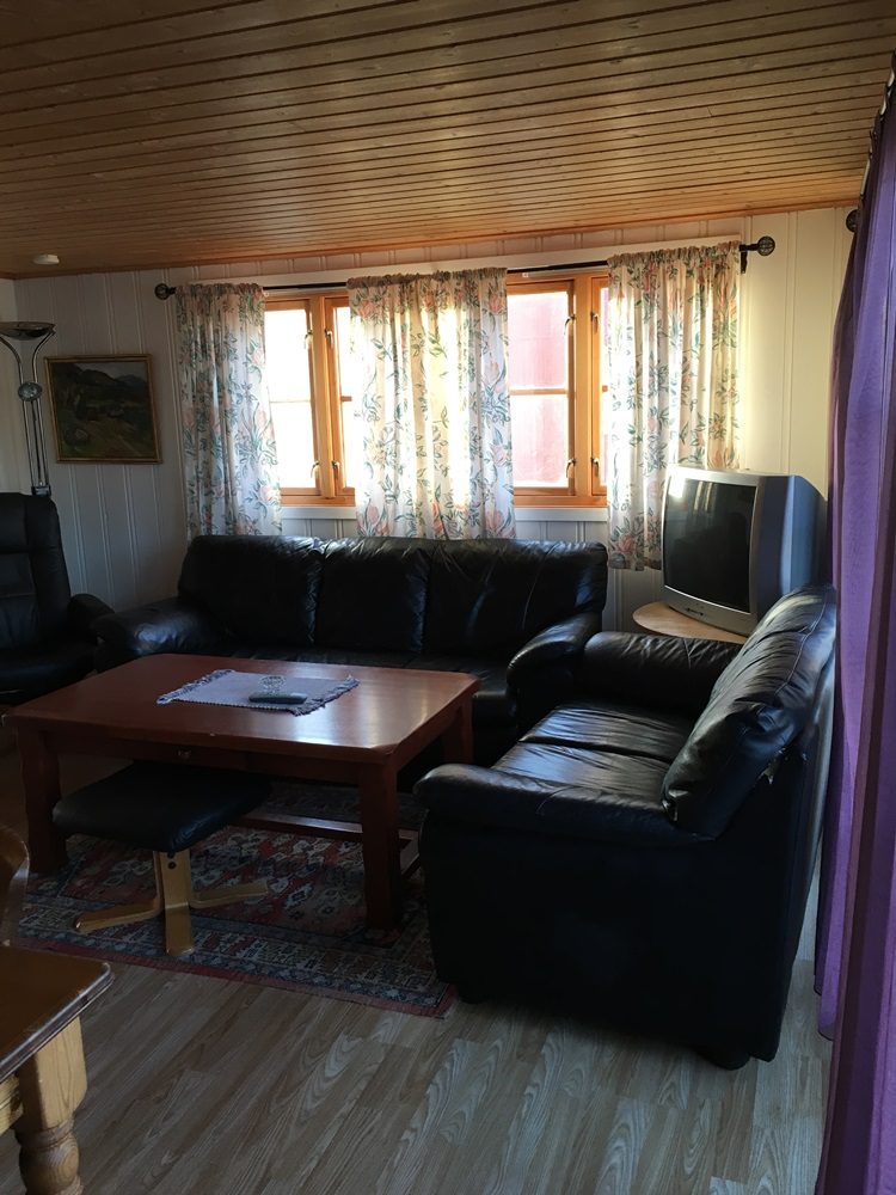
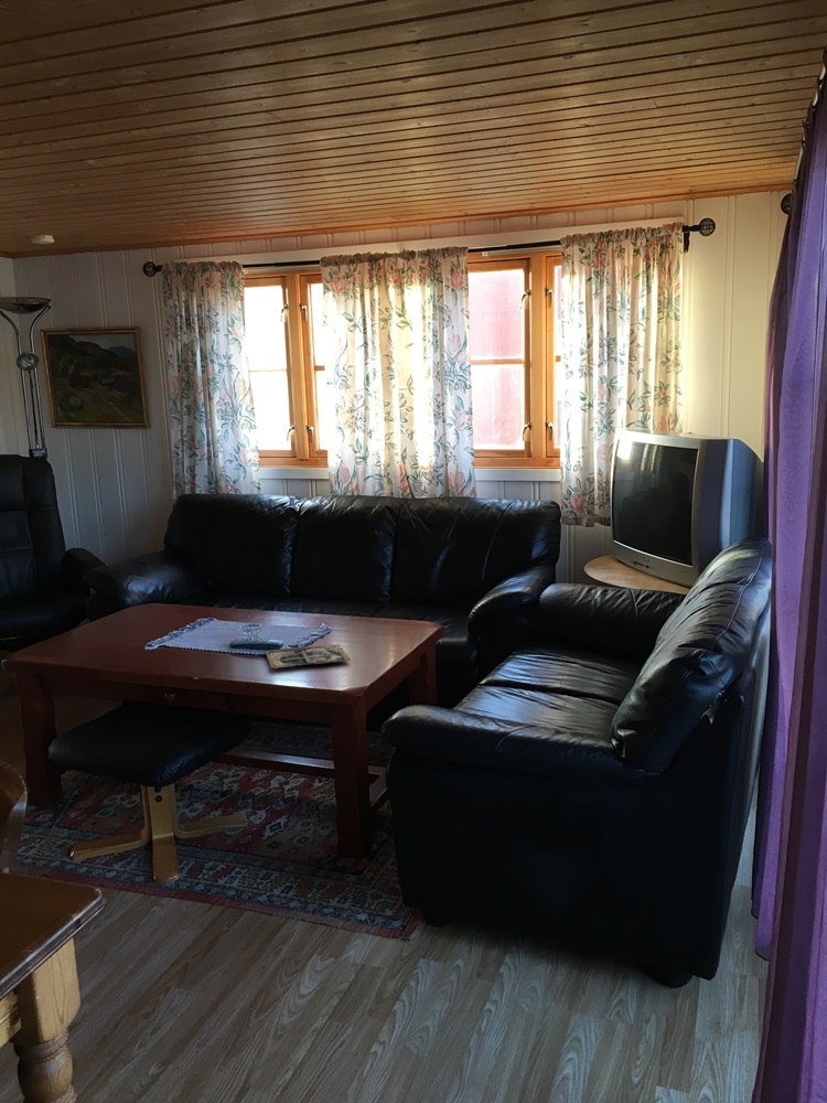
+ magazine (308, 655)
